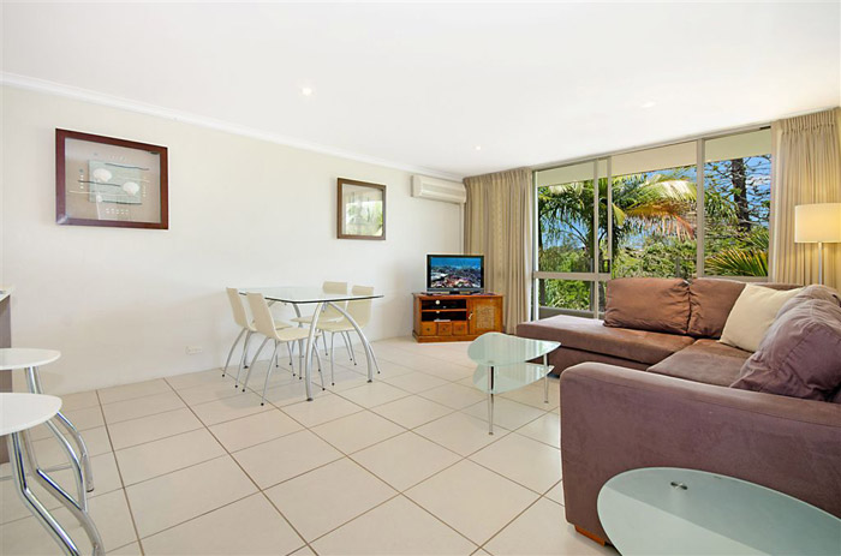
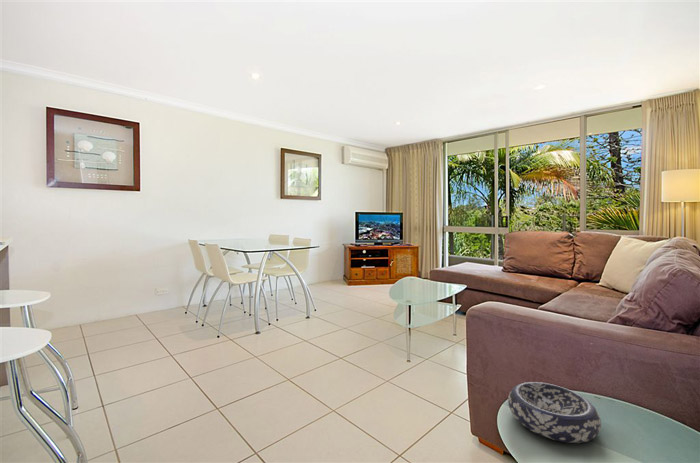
+ decorative bowl (551, 410)
